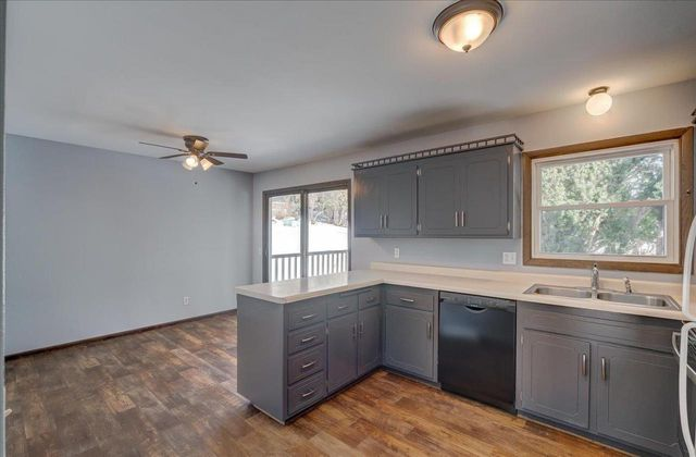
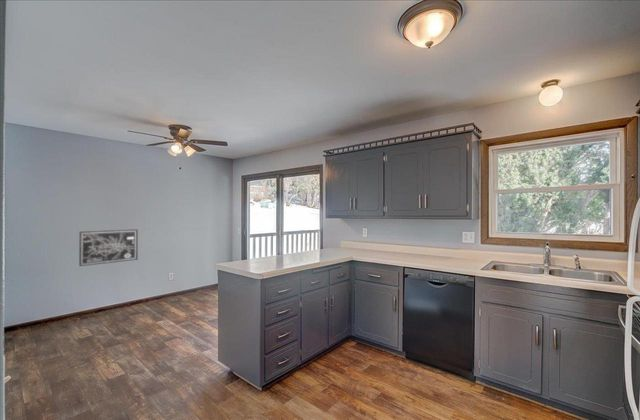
+ wall art (110, 246)
